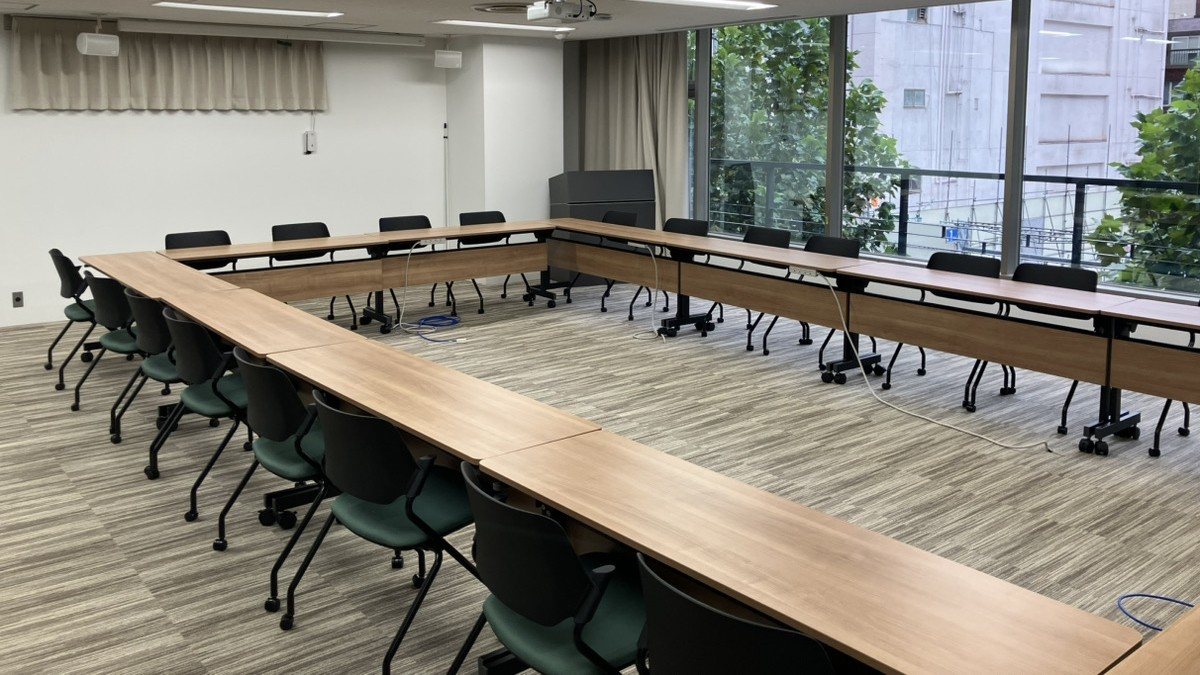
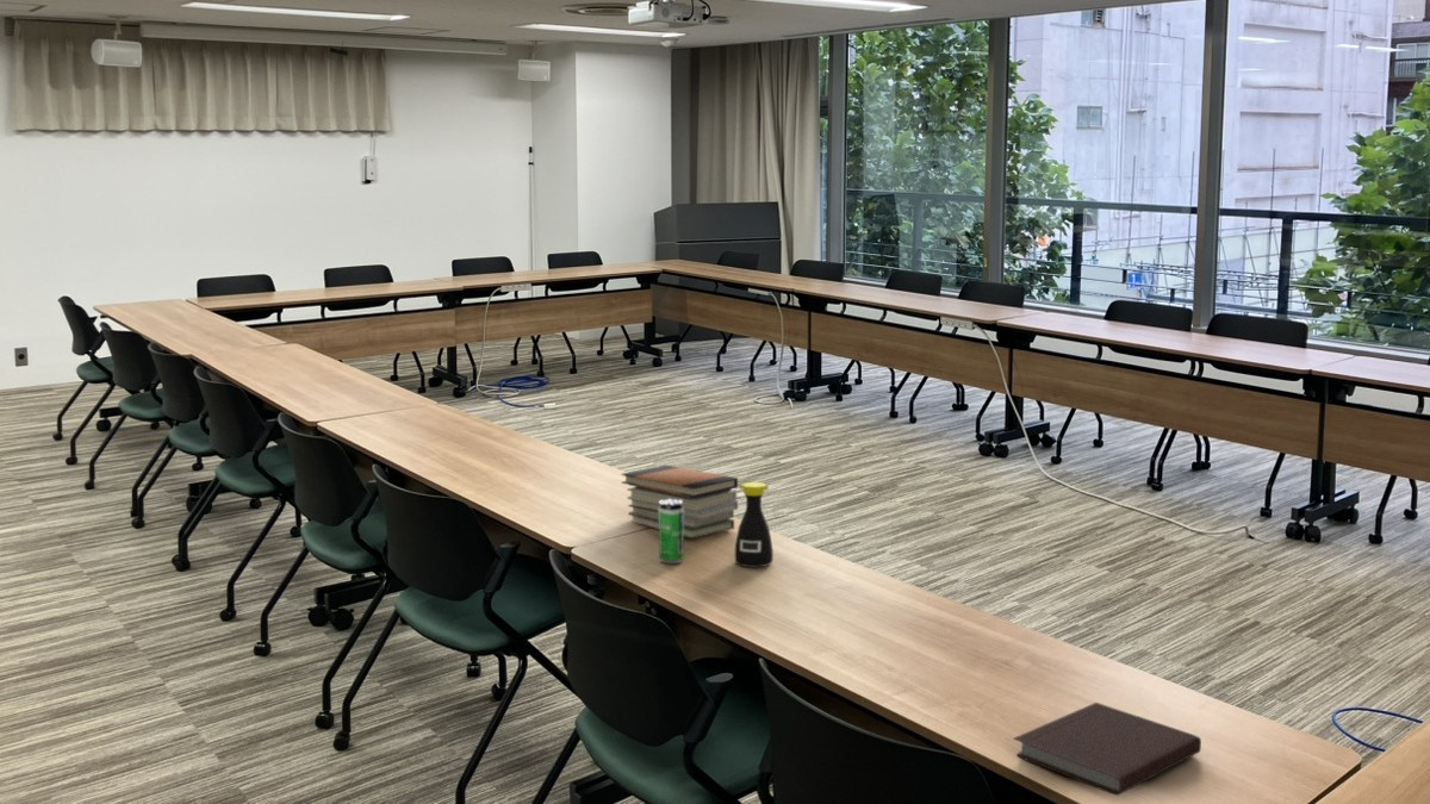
+ bottle (753, 523)
+ notebook (1106, 746)
+ beverage can (671, 531)
+ book stack (680, 499)
